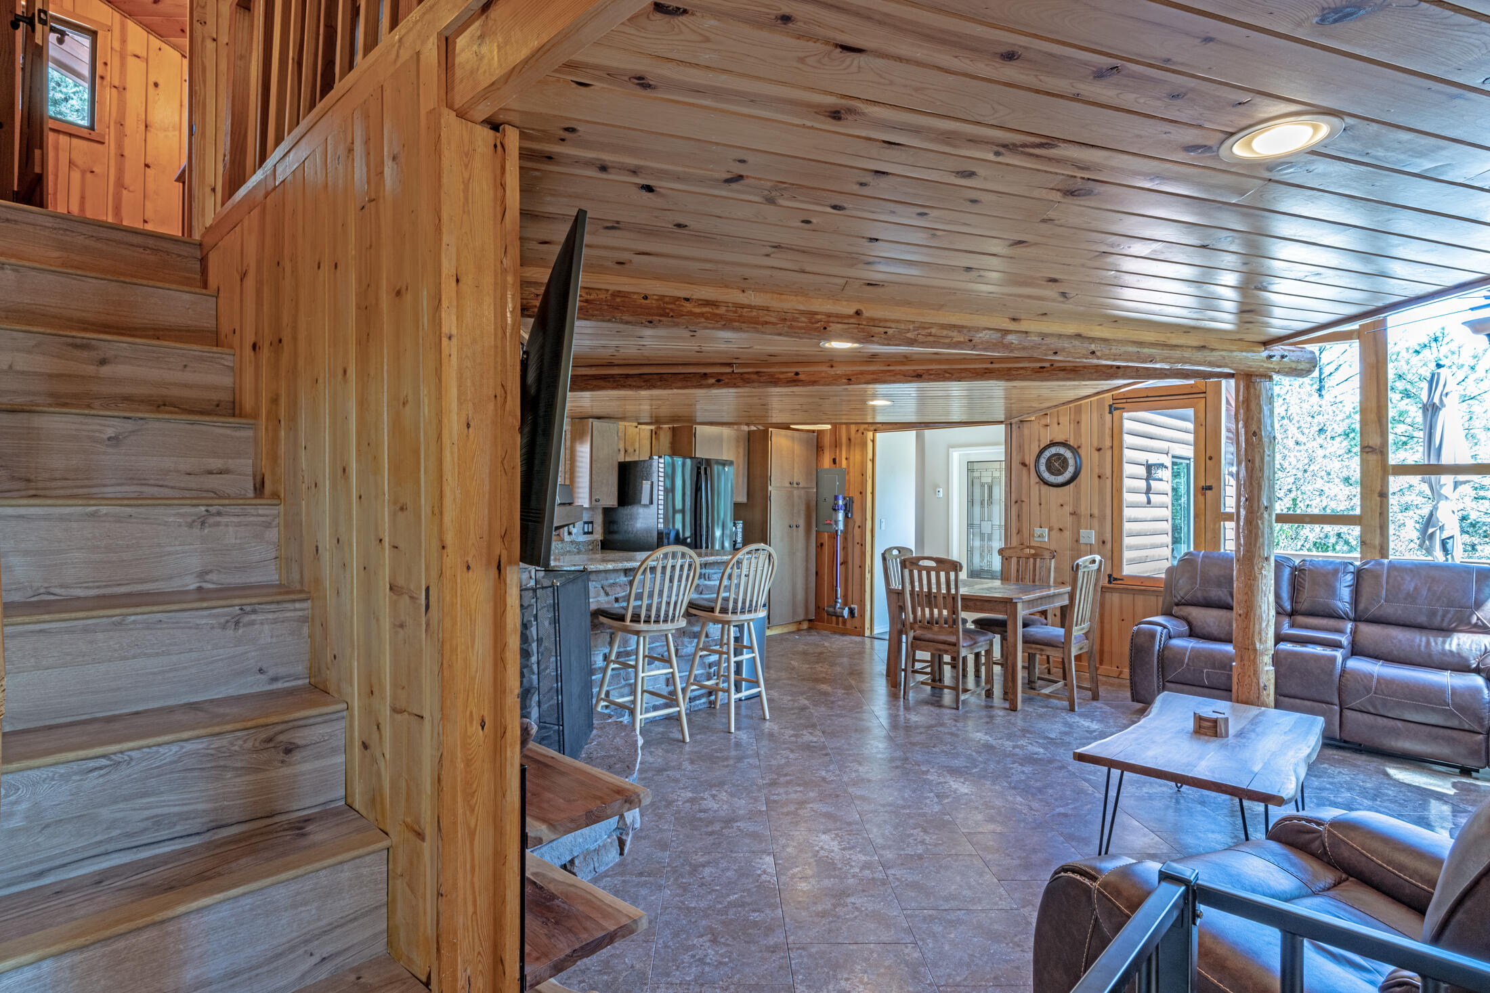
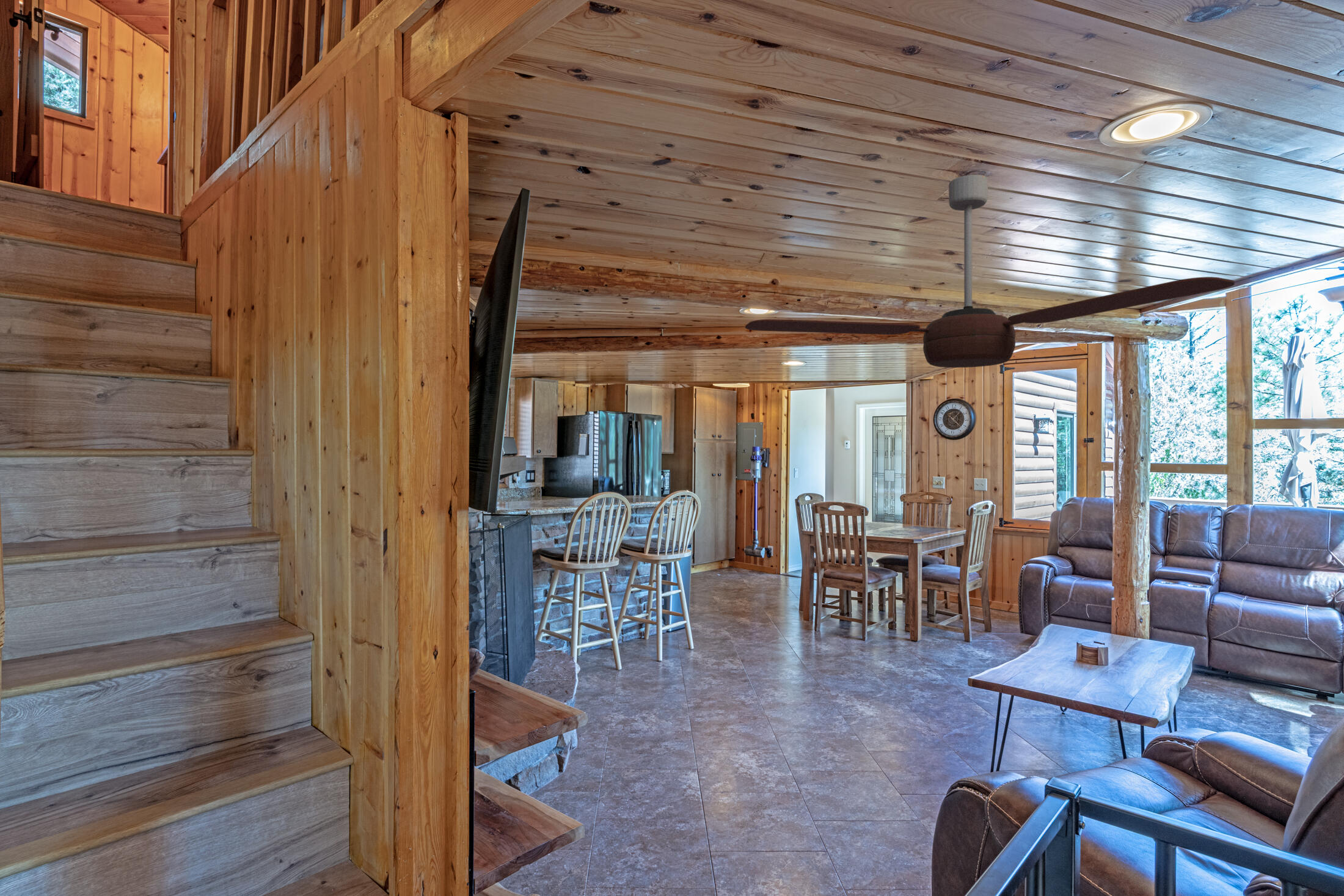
+ ceiling fan (964, 281)
